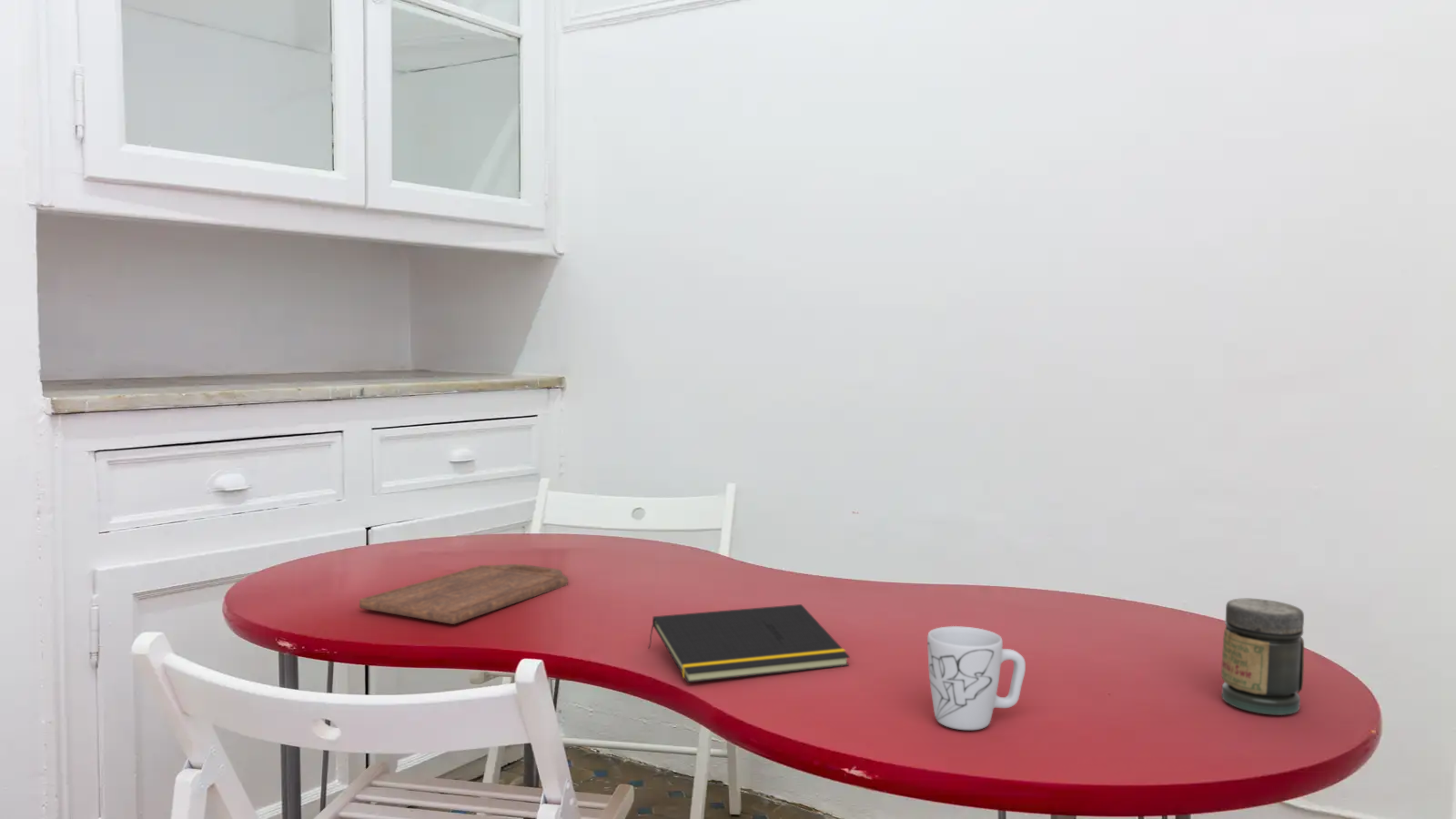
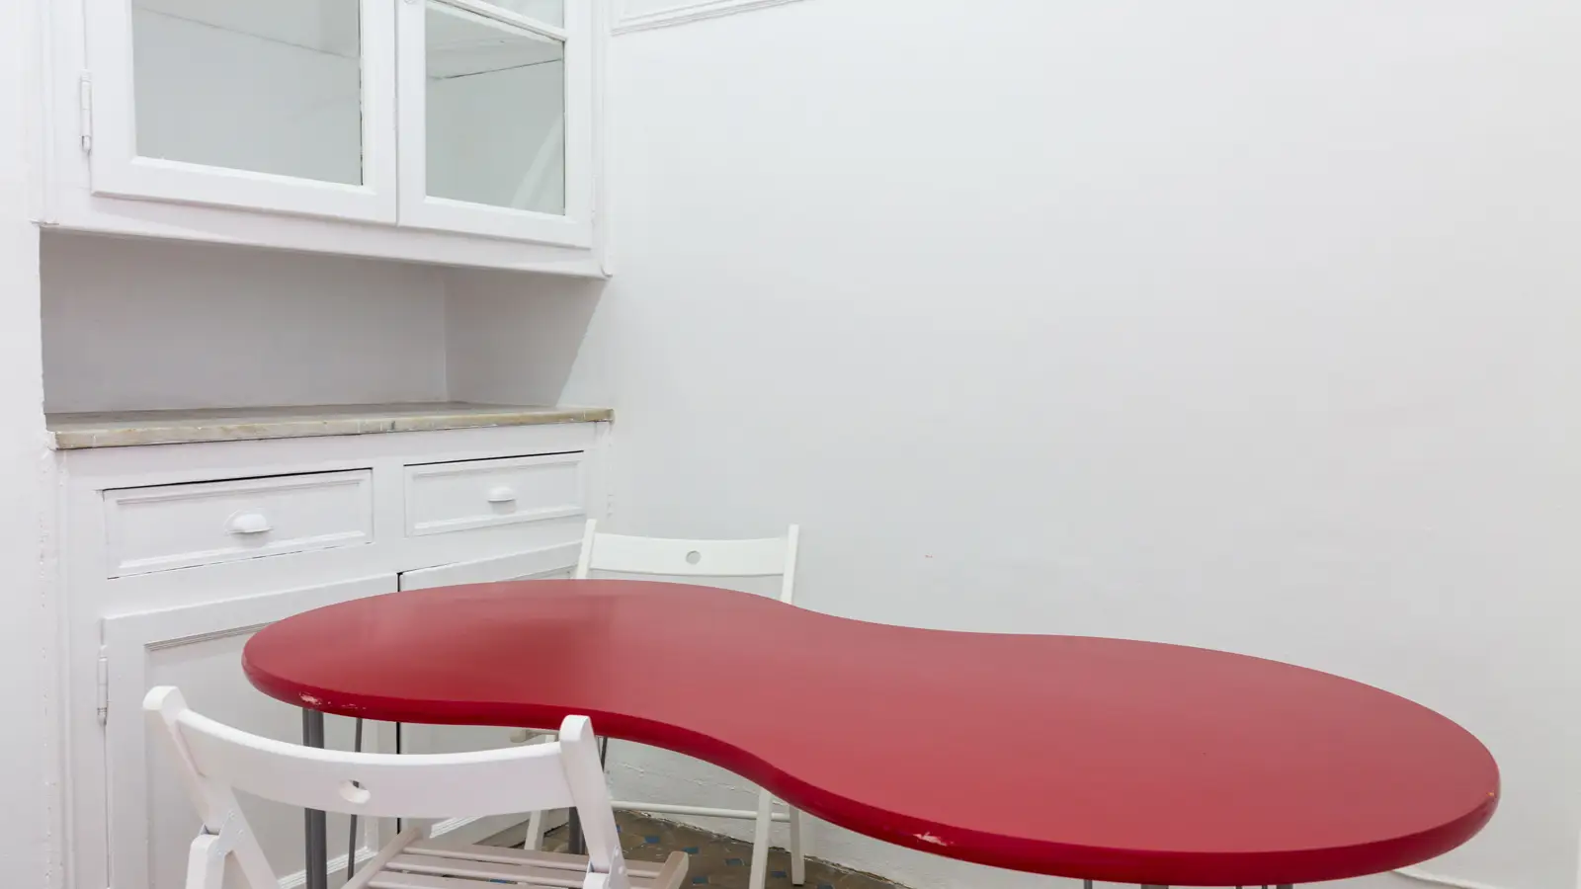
- notepad (748, 640)
- cutting board (478, 589)
- jar (1262, 654)
- mug (976, 678)
